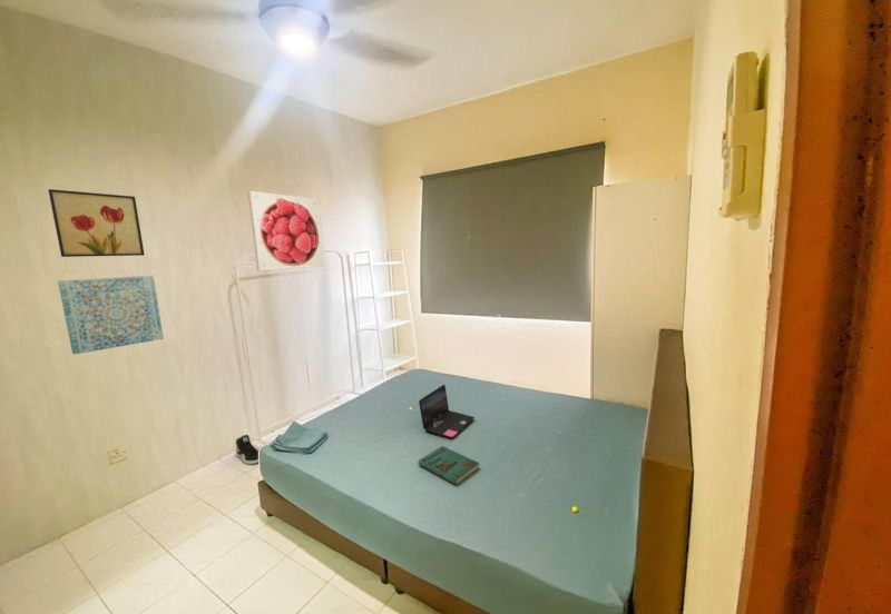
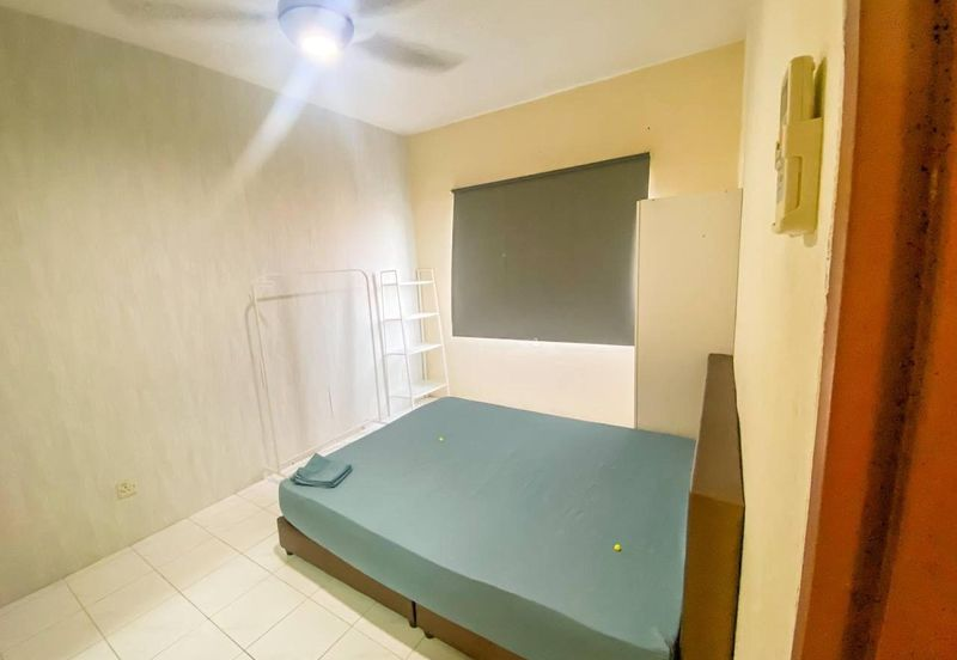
- sneaker (246, 447)
- laptop (447, 409)
- book (448, 464)
- wall art (99, 225)
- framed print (290, 232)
- wall art (115, 311)
